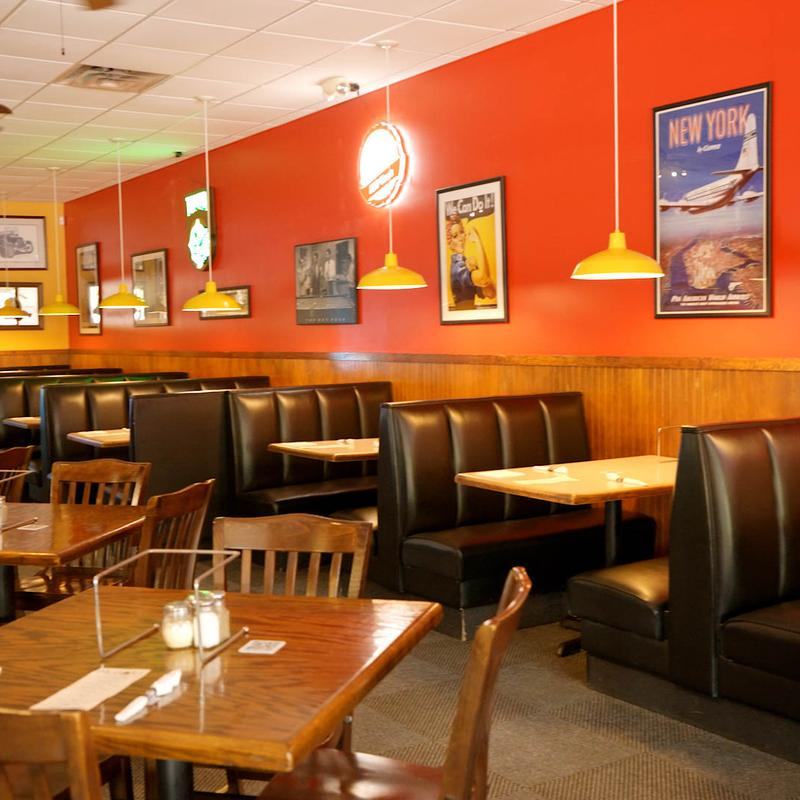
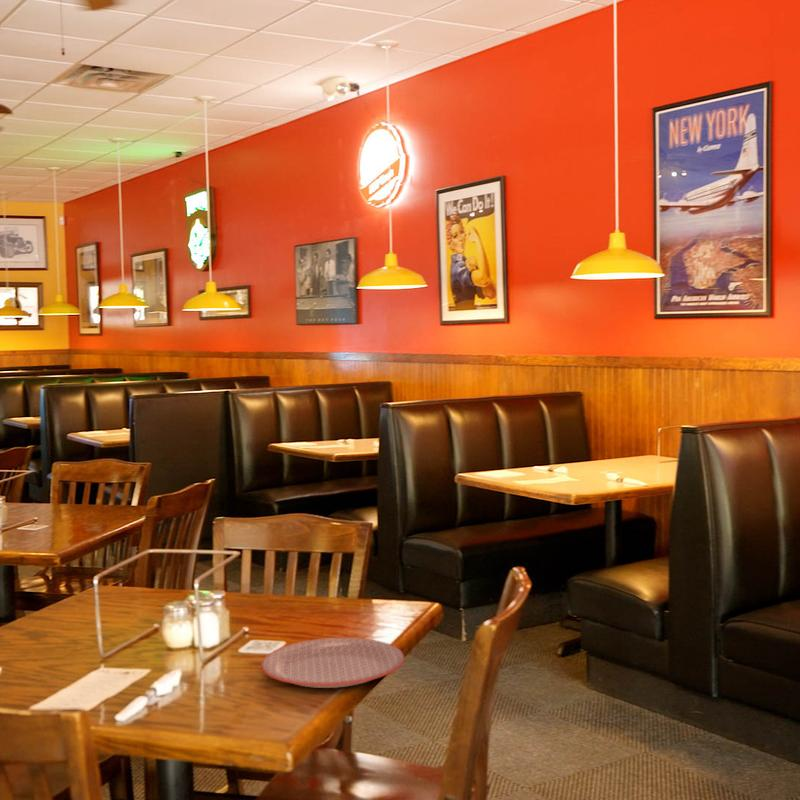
+ plate (333, 664)
